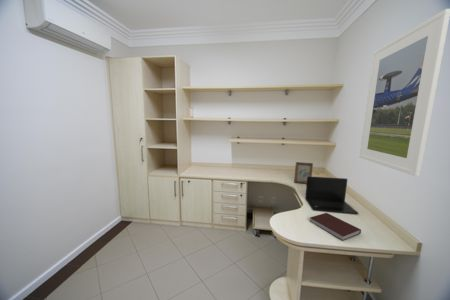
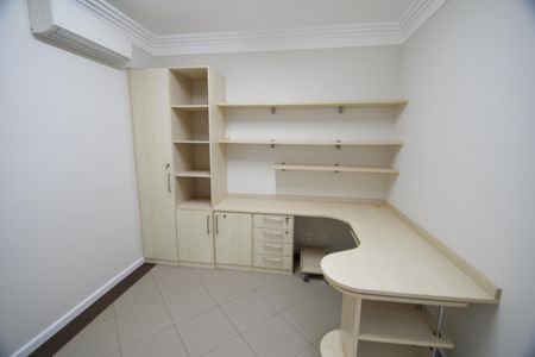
- notebook (333, 225)
- laptop (330, 193)
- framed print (392, 103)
- picture frame (303, 173)
